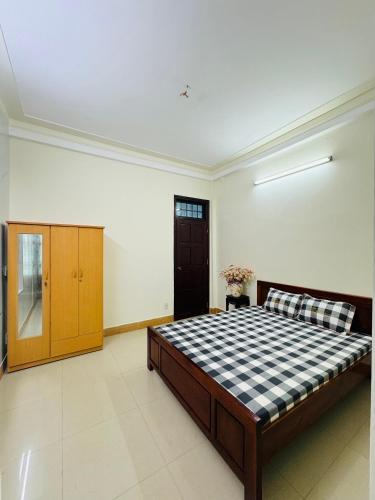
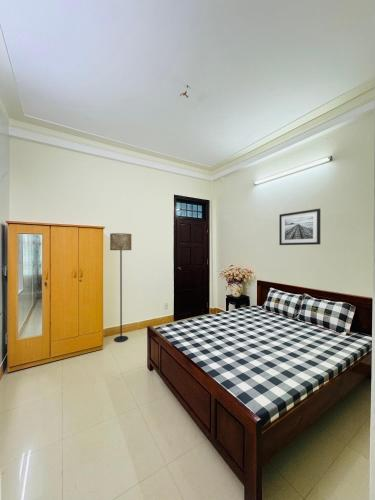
+ wall art (298, 228)
+ floor lamp (121, 286)
